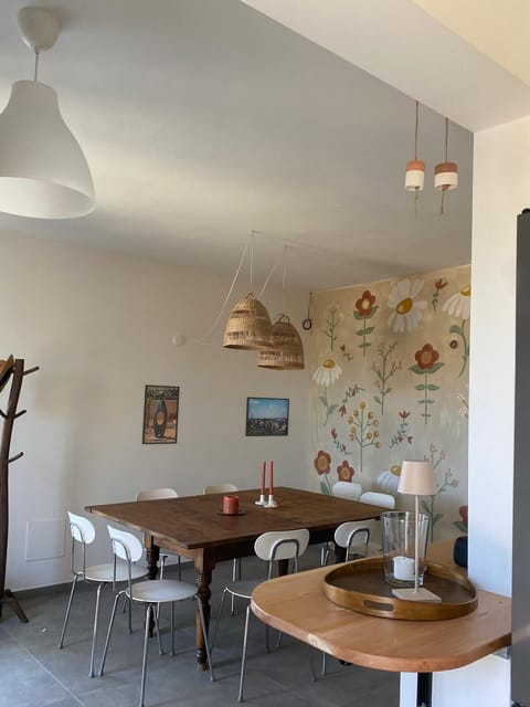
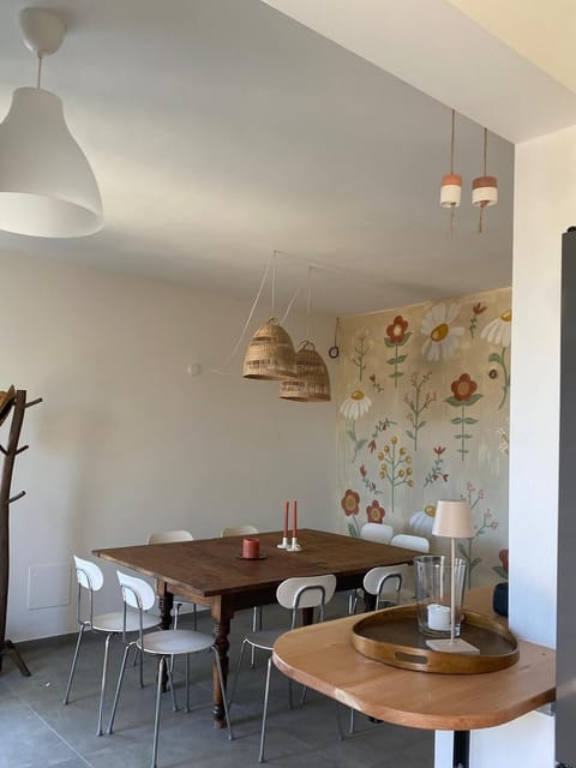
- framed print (161, 414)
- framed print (267, 416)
